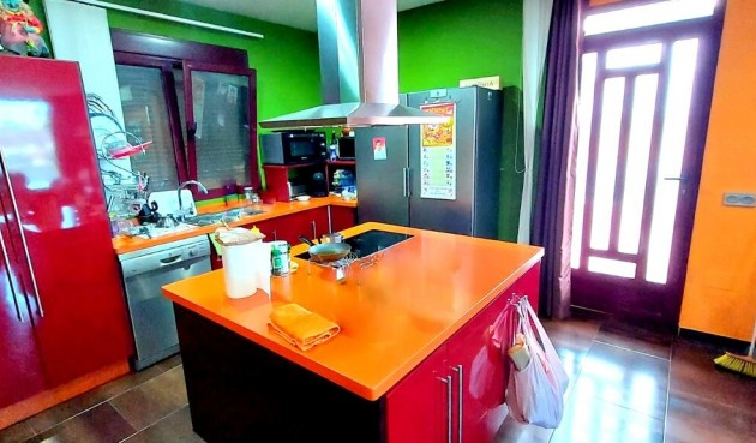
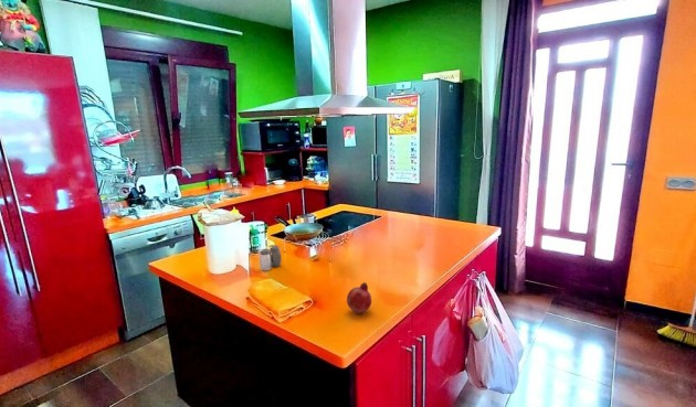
+ salt and pepper shaker (270, 257)
+ fruit (359, 298)
